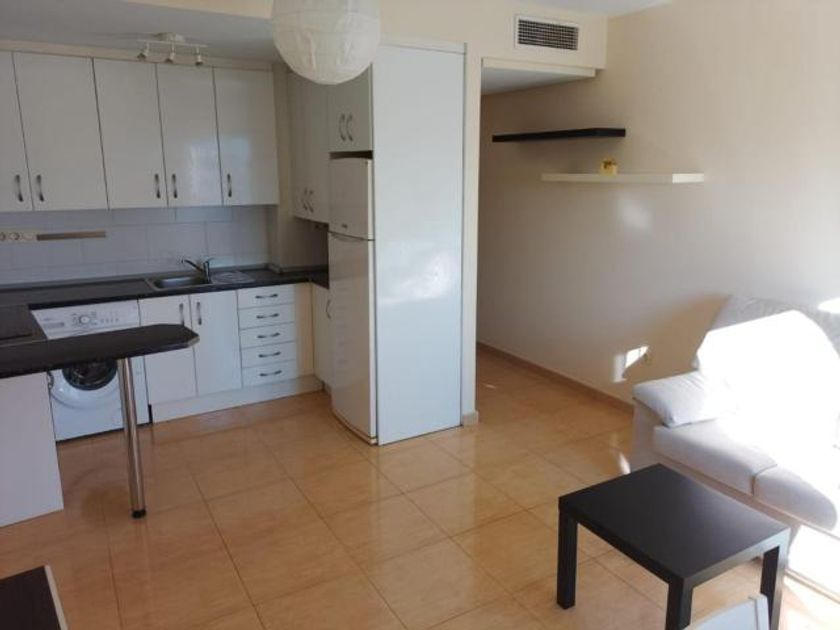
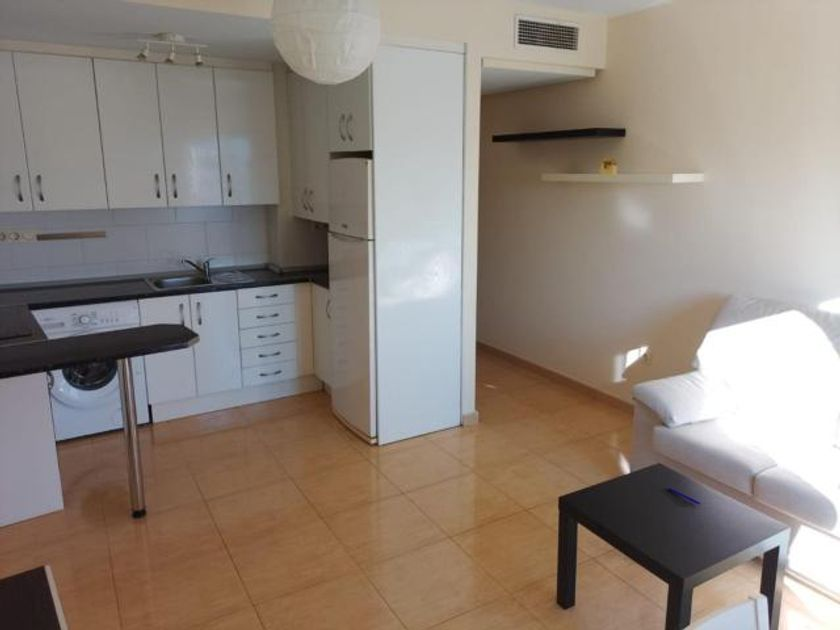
+ pen (682, 495)
